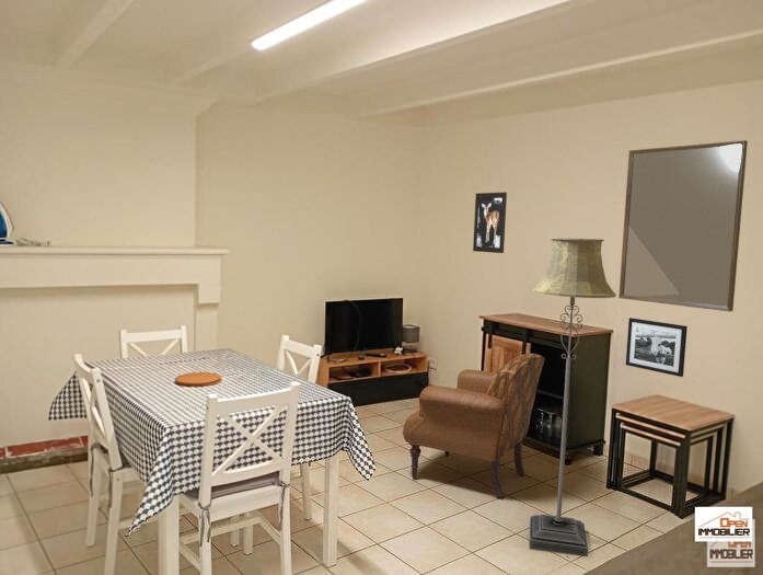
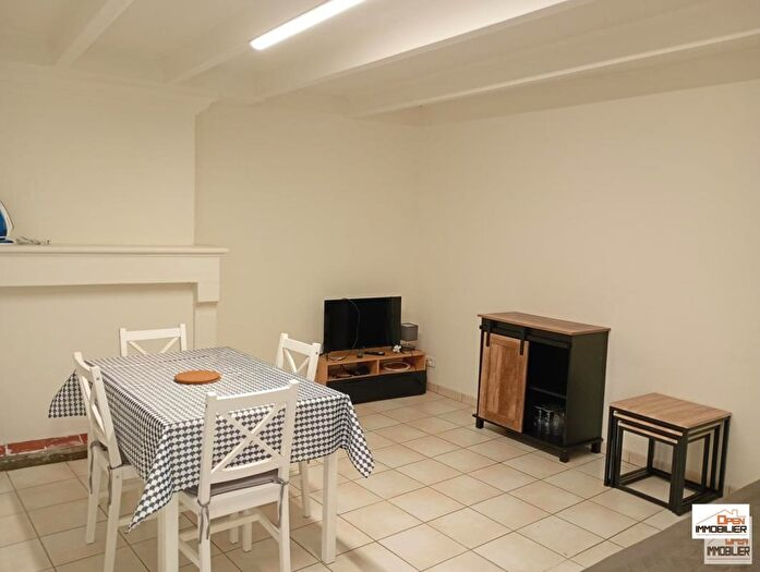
- picture frame (655, 346)
- wall art (489, 222)
- home mirror (678, 226)
- floor lamp (567, 392)
- armchair (473, 413)
